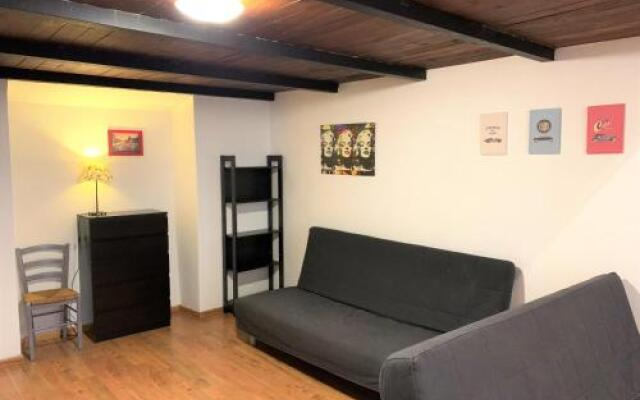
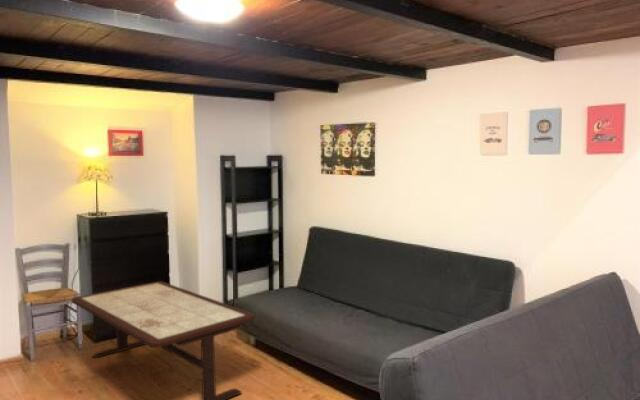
+ coffee table (159, 340)
